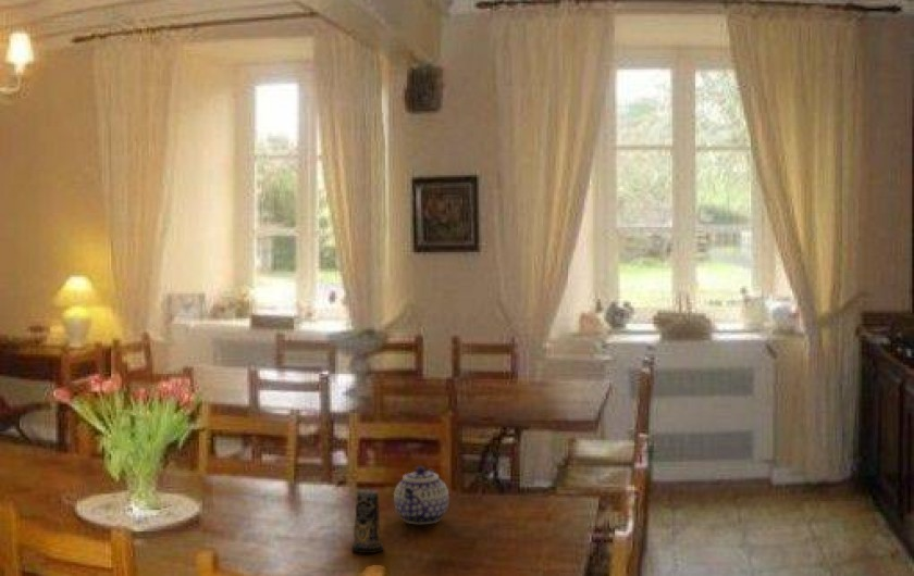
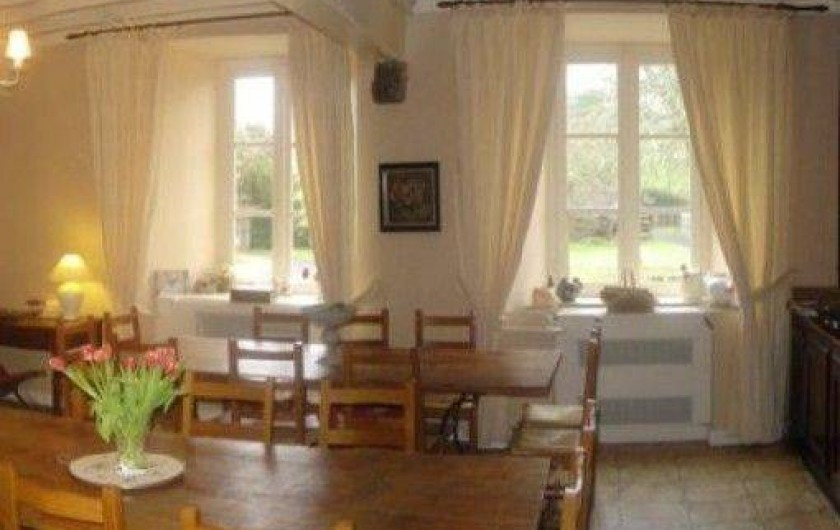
- teapot (421, 492)
- candle (367, 519)
